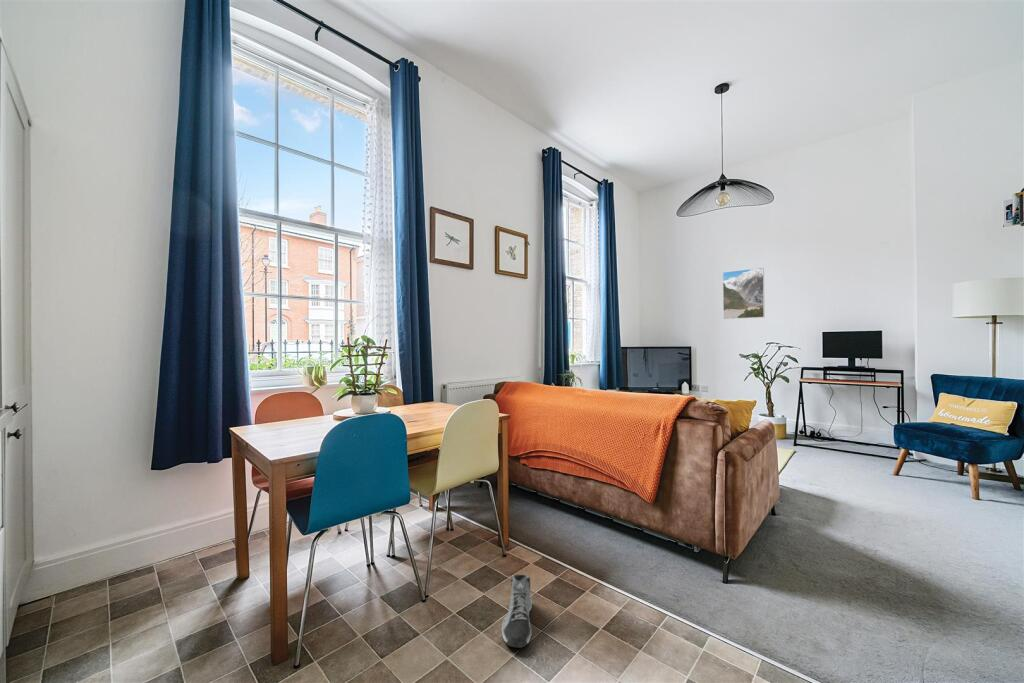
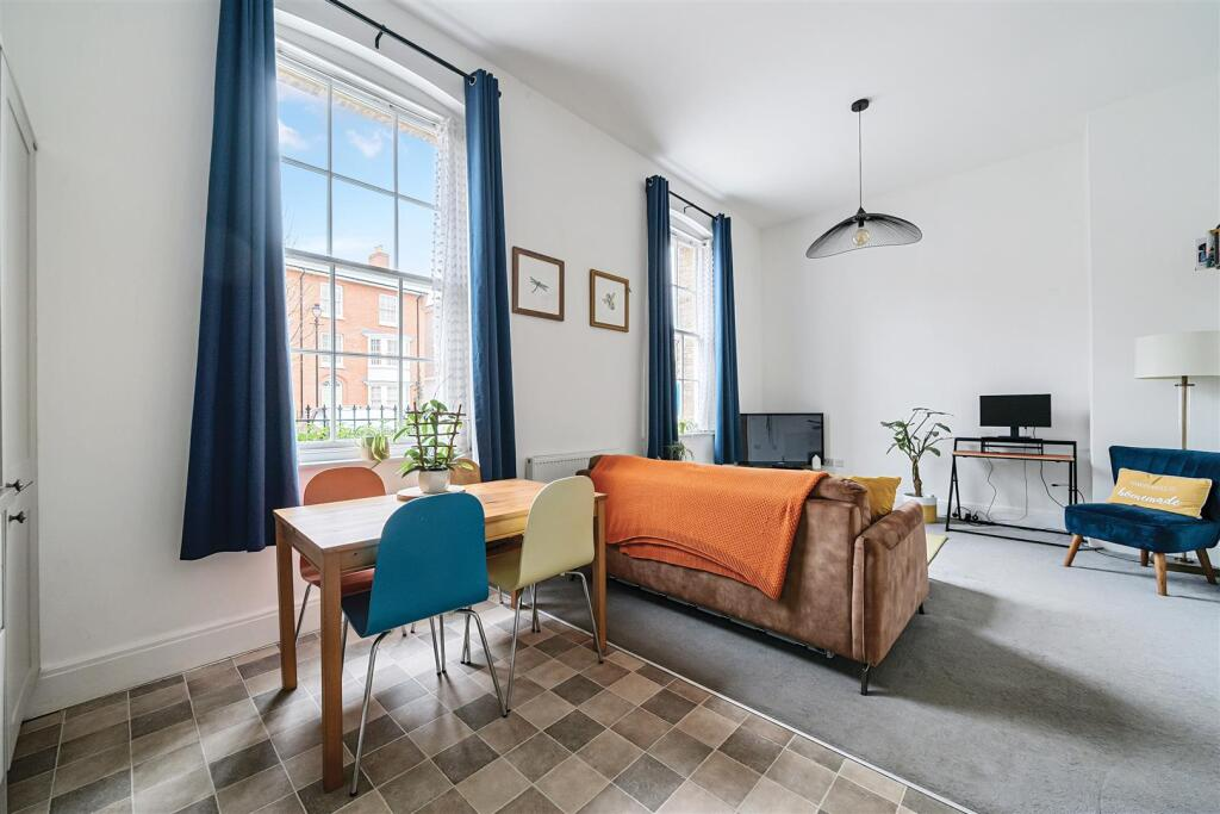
- sneaker (517, 601)
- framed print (743, 294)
